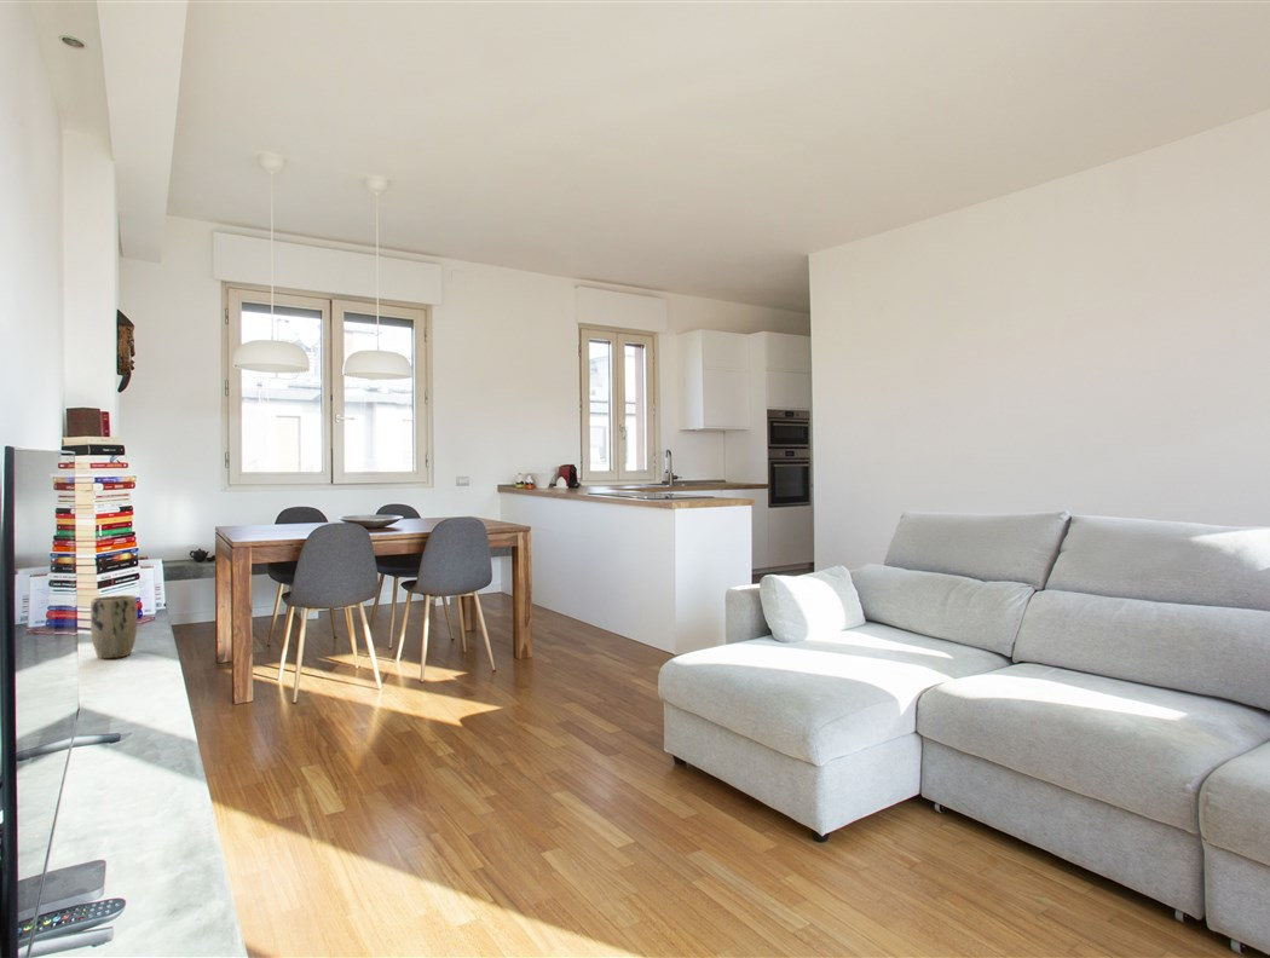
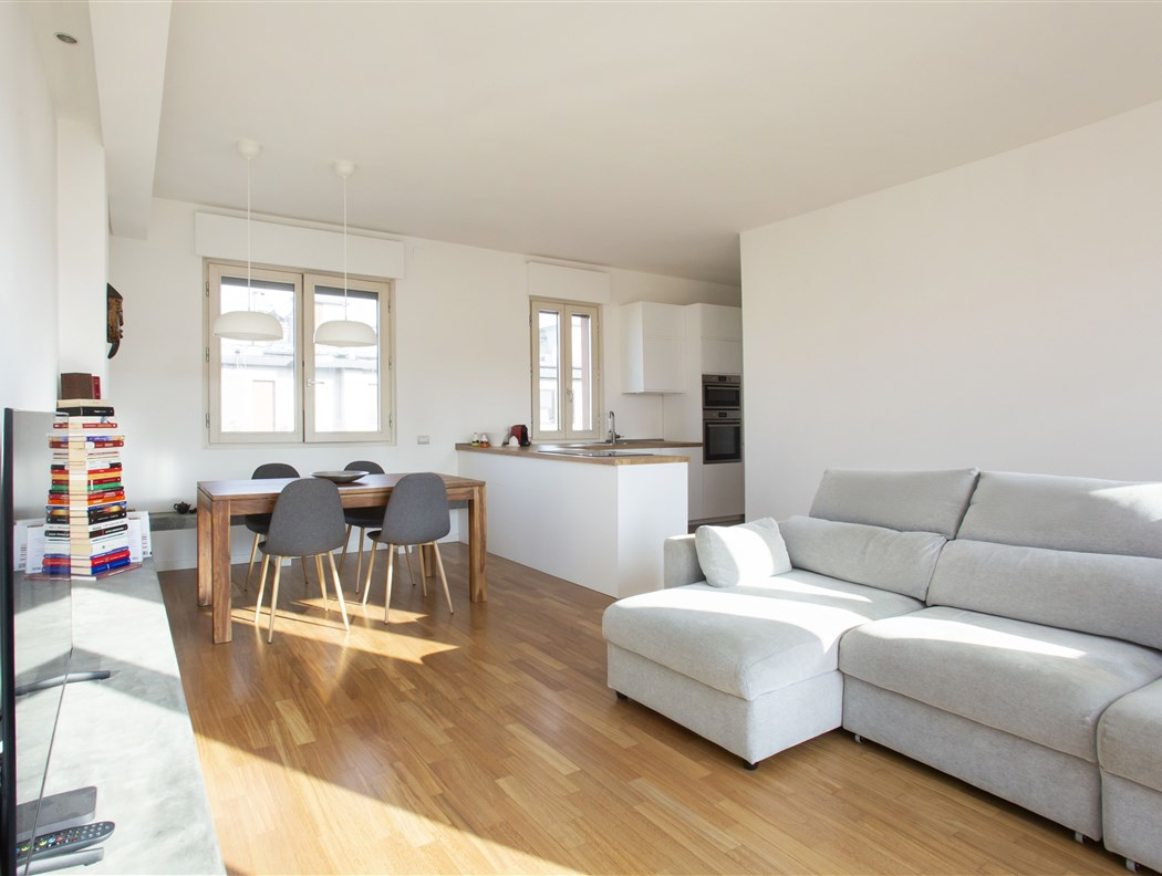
- plant pot (114, 627)
